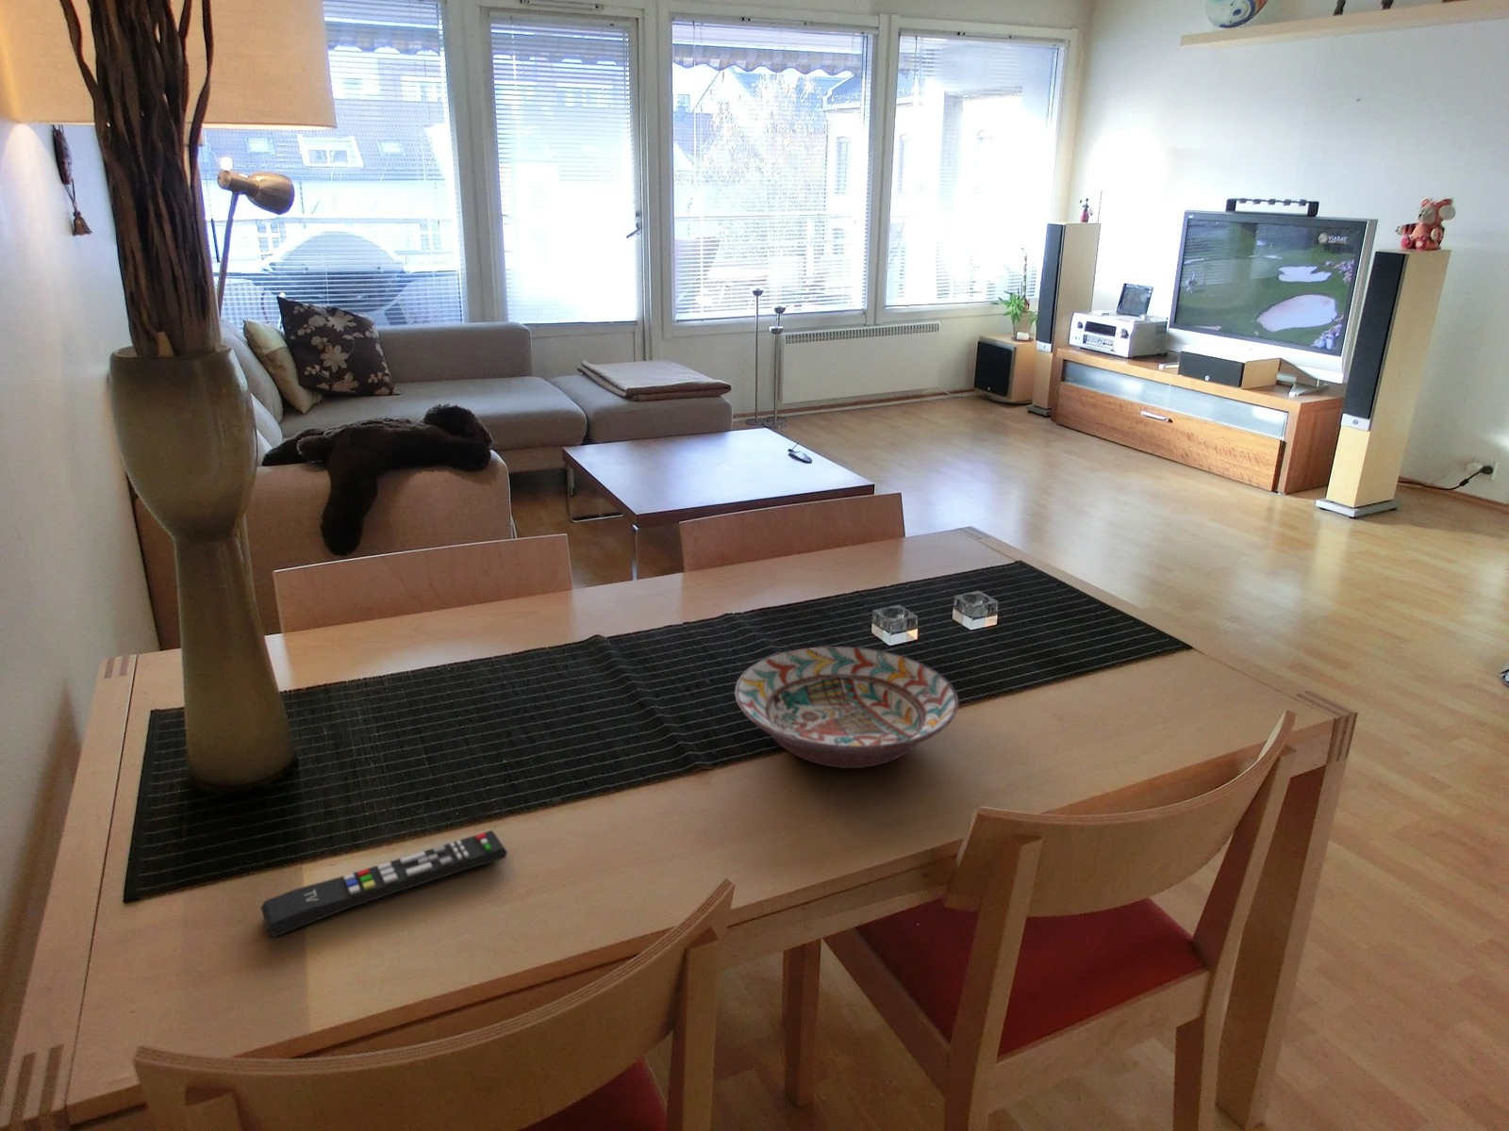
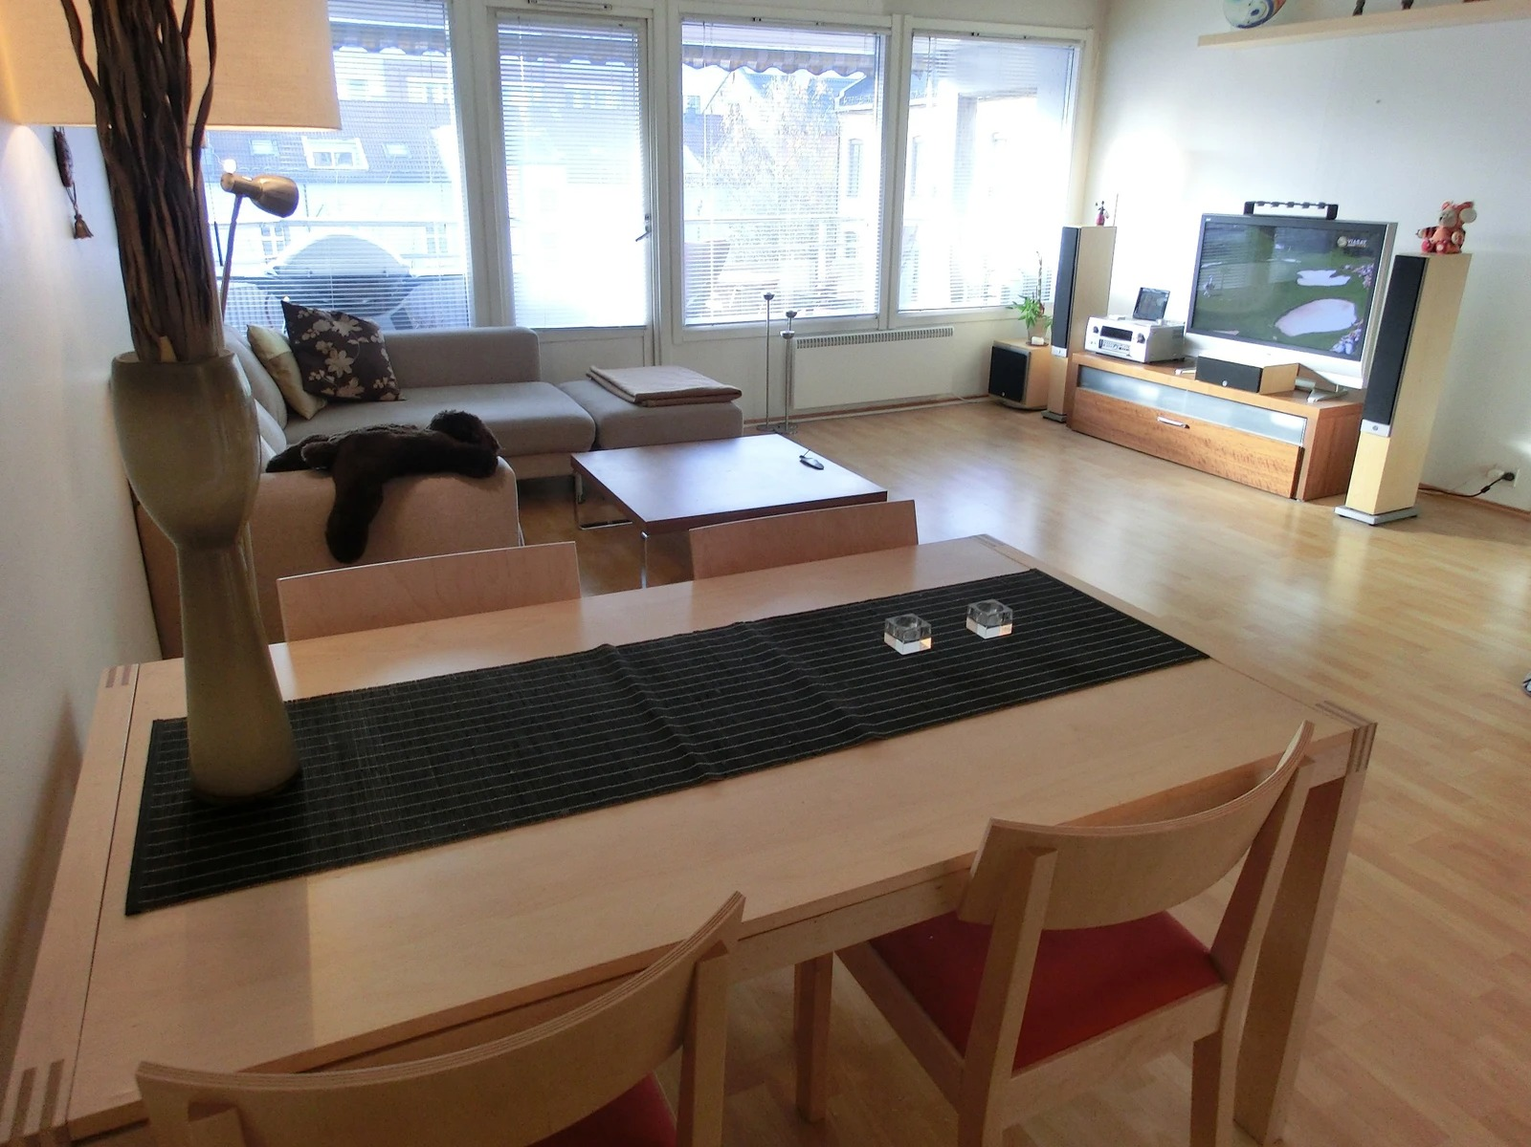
- decorative bowl (844, 716)
- remote control (389, 878)
